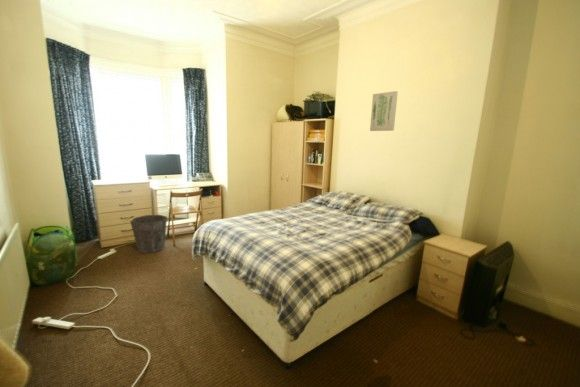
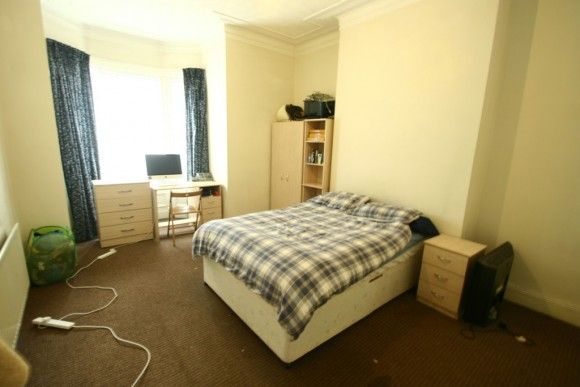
- wall art (383, 112)
- waste bin (150, 233)
